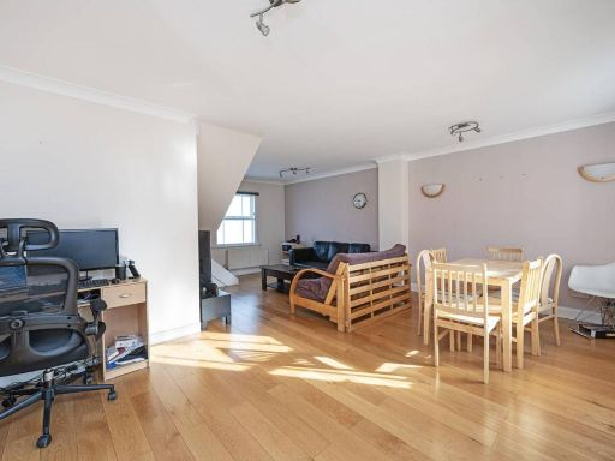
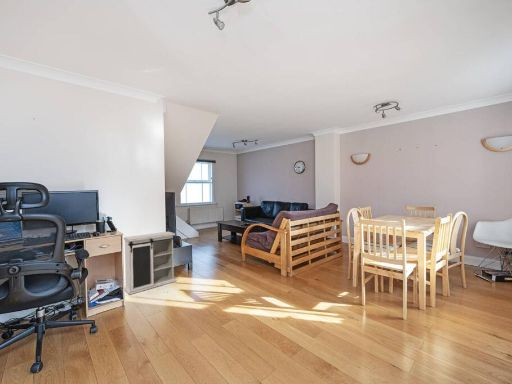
+ cabinet (150, 260)
